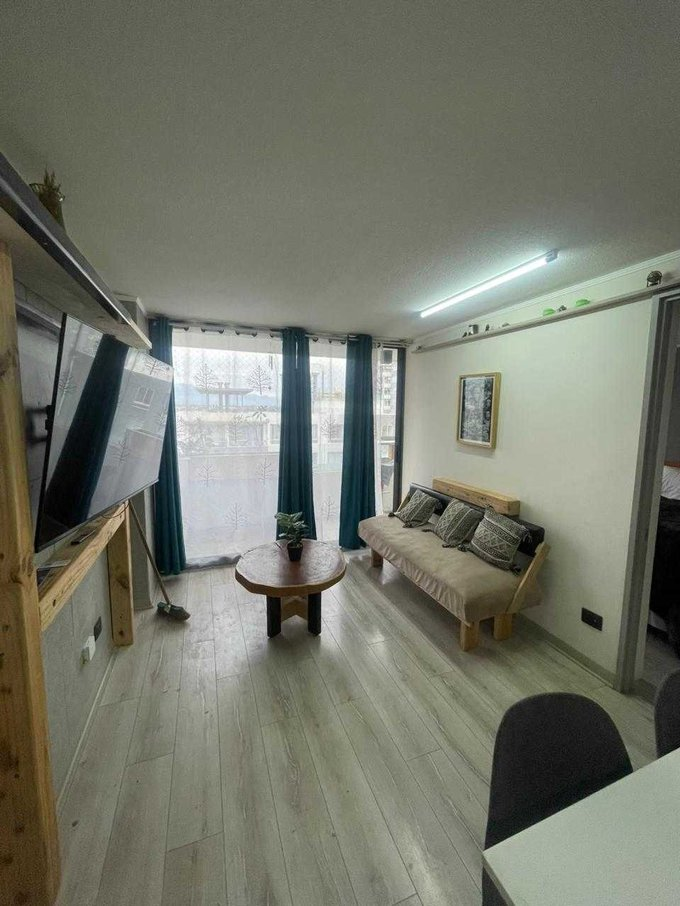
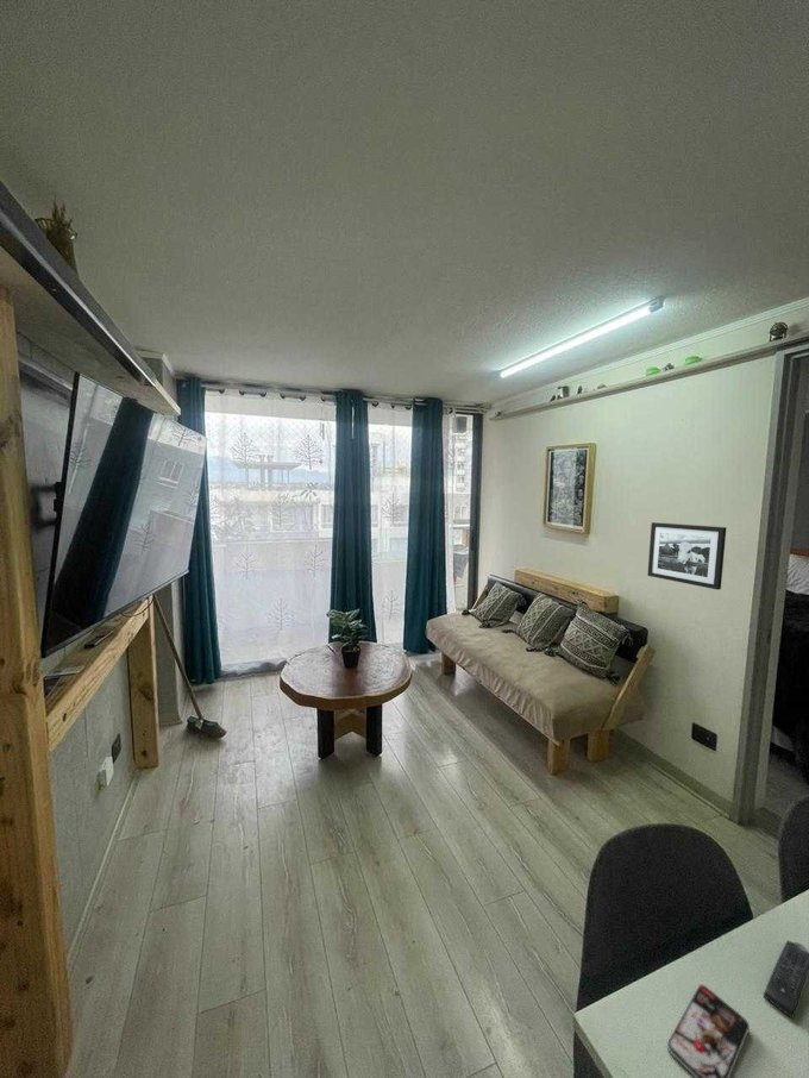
+ smartphone (709, 1030)
+ remote control (790, 972)
+ picture frame (683, 553)
